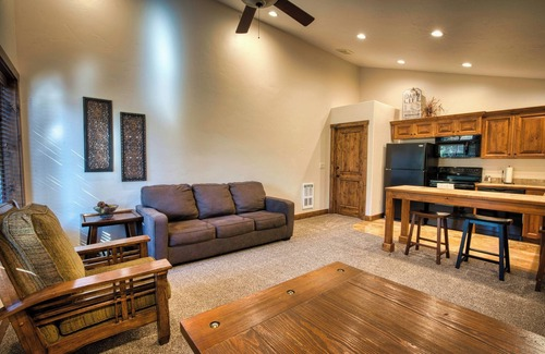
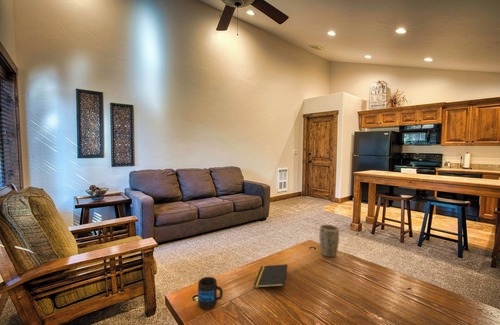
+ plant pot (328, 240)
+ mug (210, 292)
+ notepad (271, 275)
